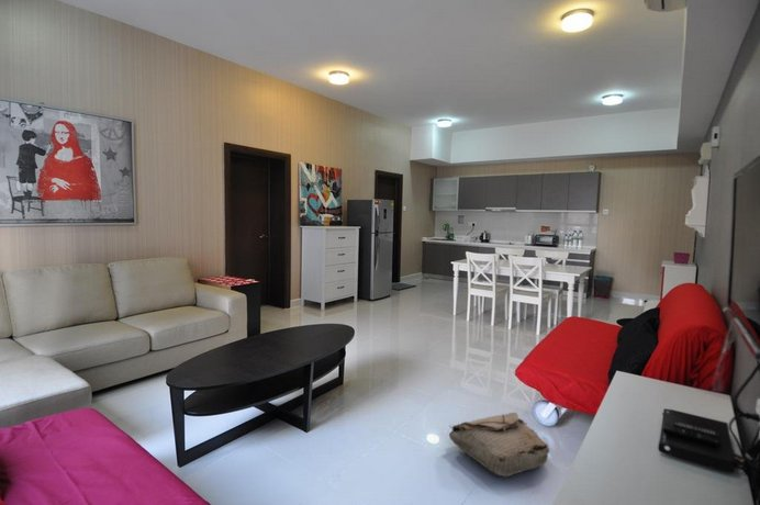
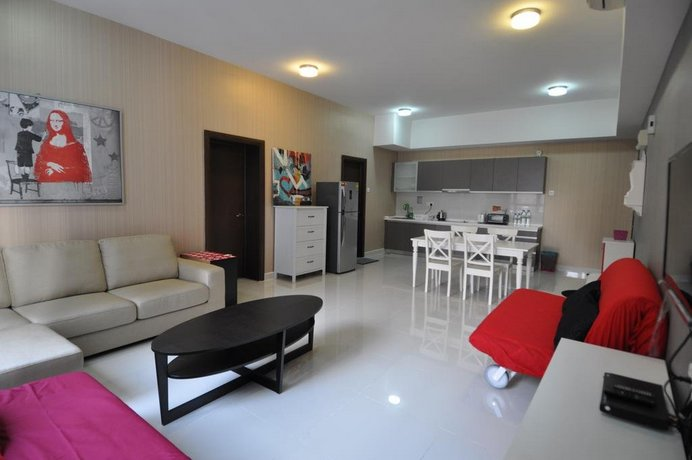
- bag (501, 437)
